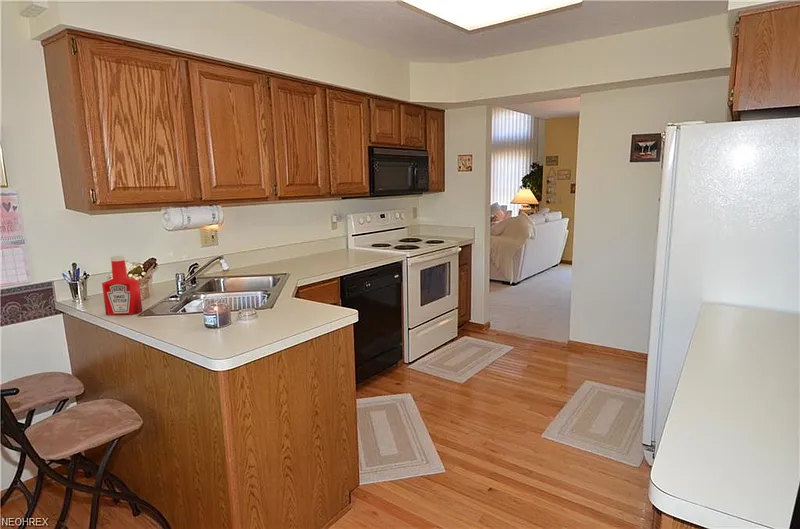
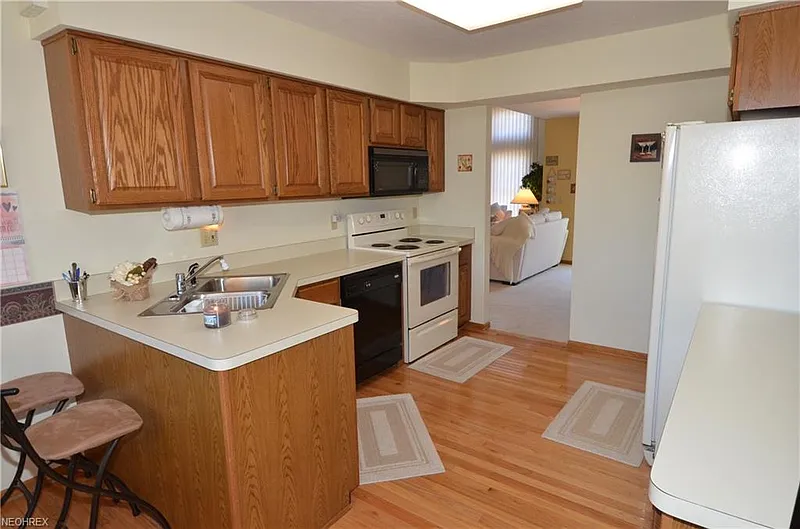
- soap bottle (121, 285)
